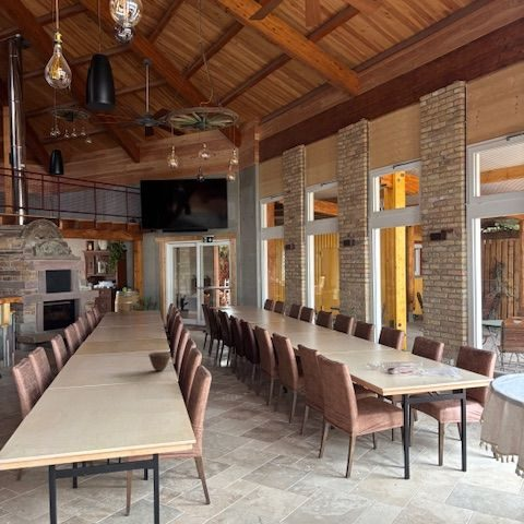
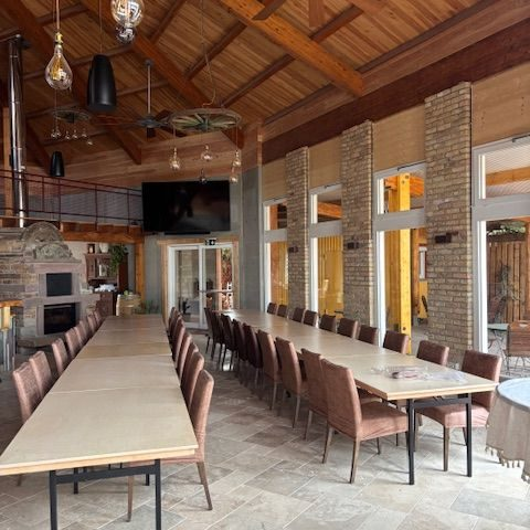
- bowl (159, 361)
